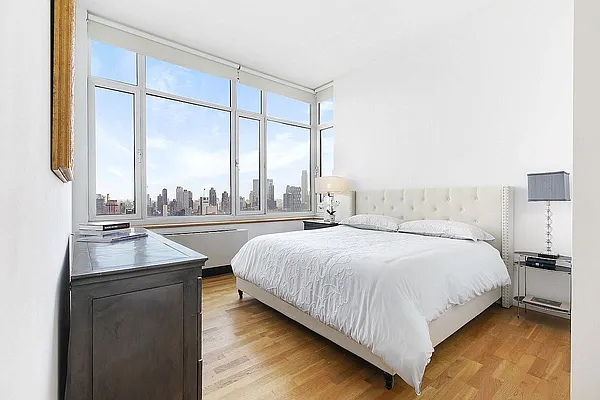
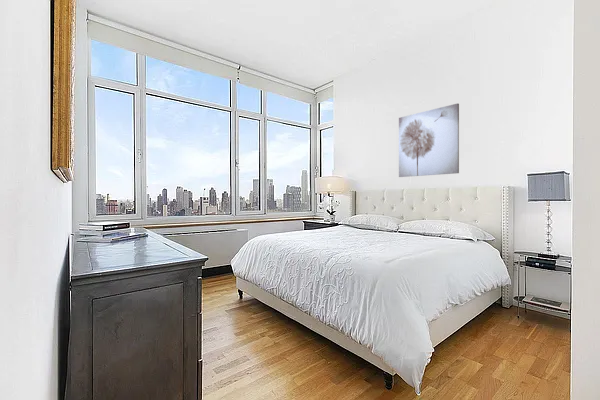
+ wall art (426, 143)
